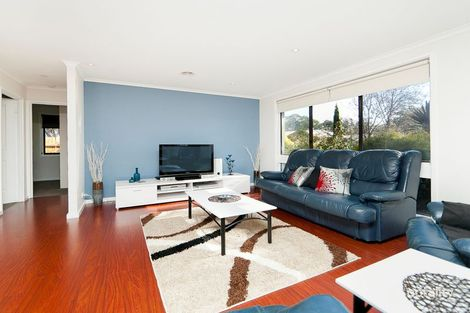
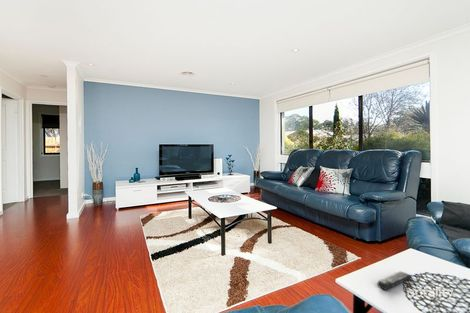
+ remote control (395, 279)
